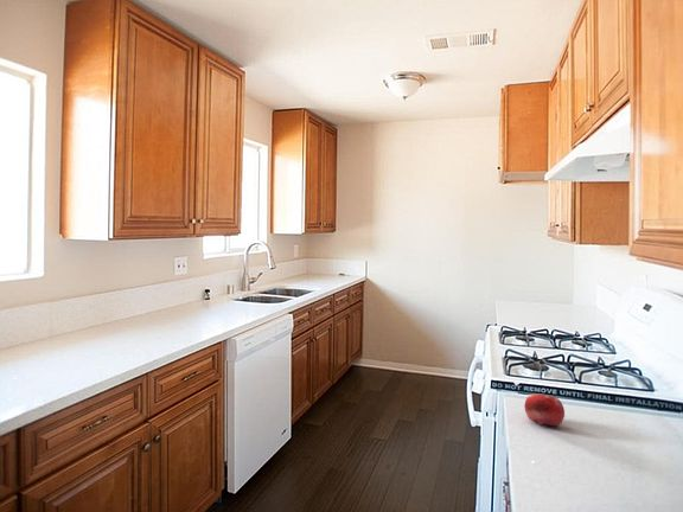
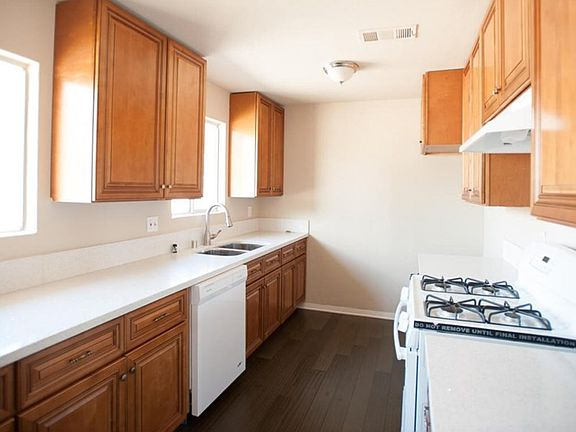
- fruit (543, 408)
